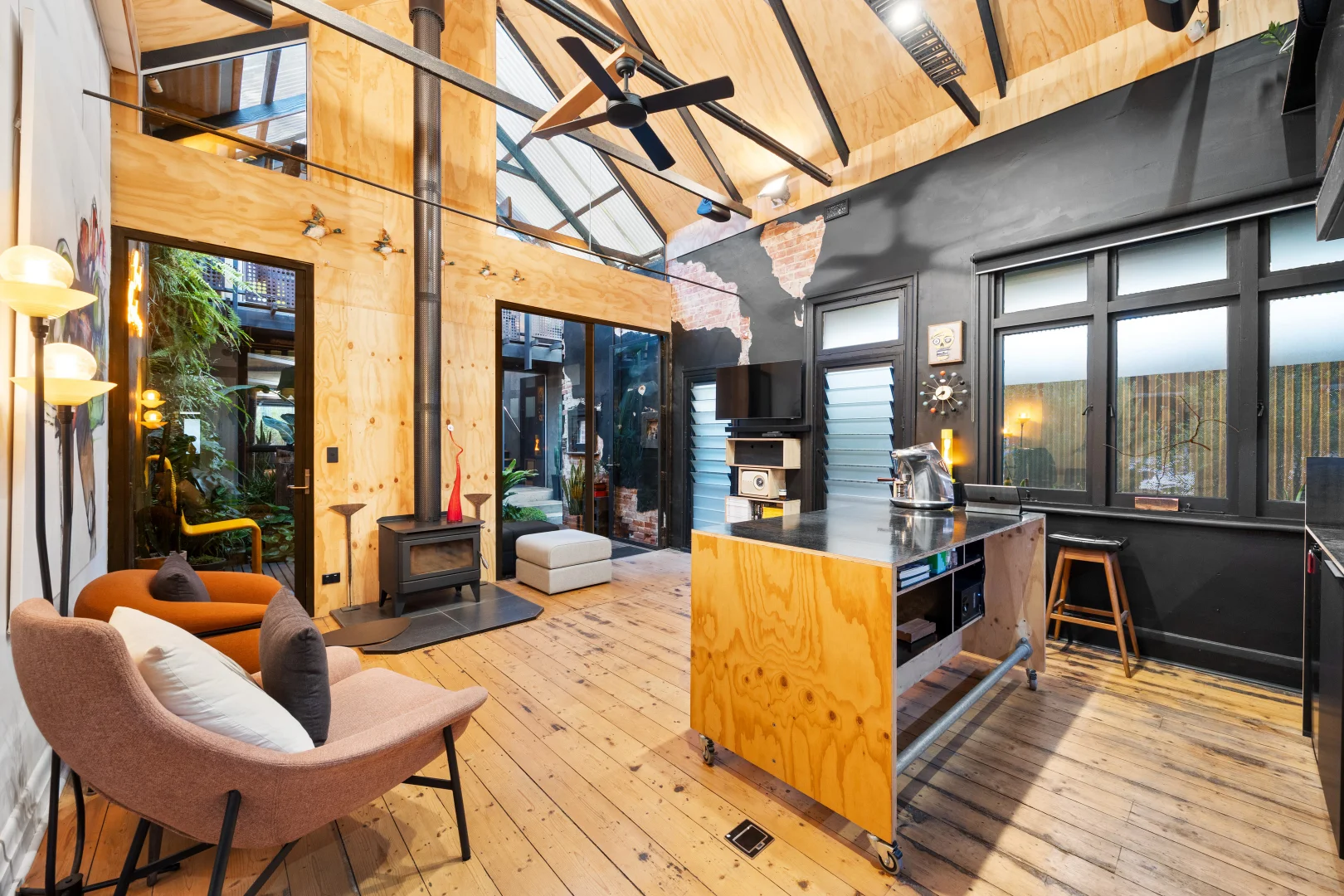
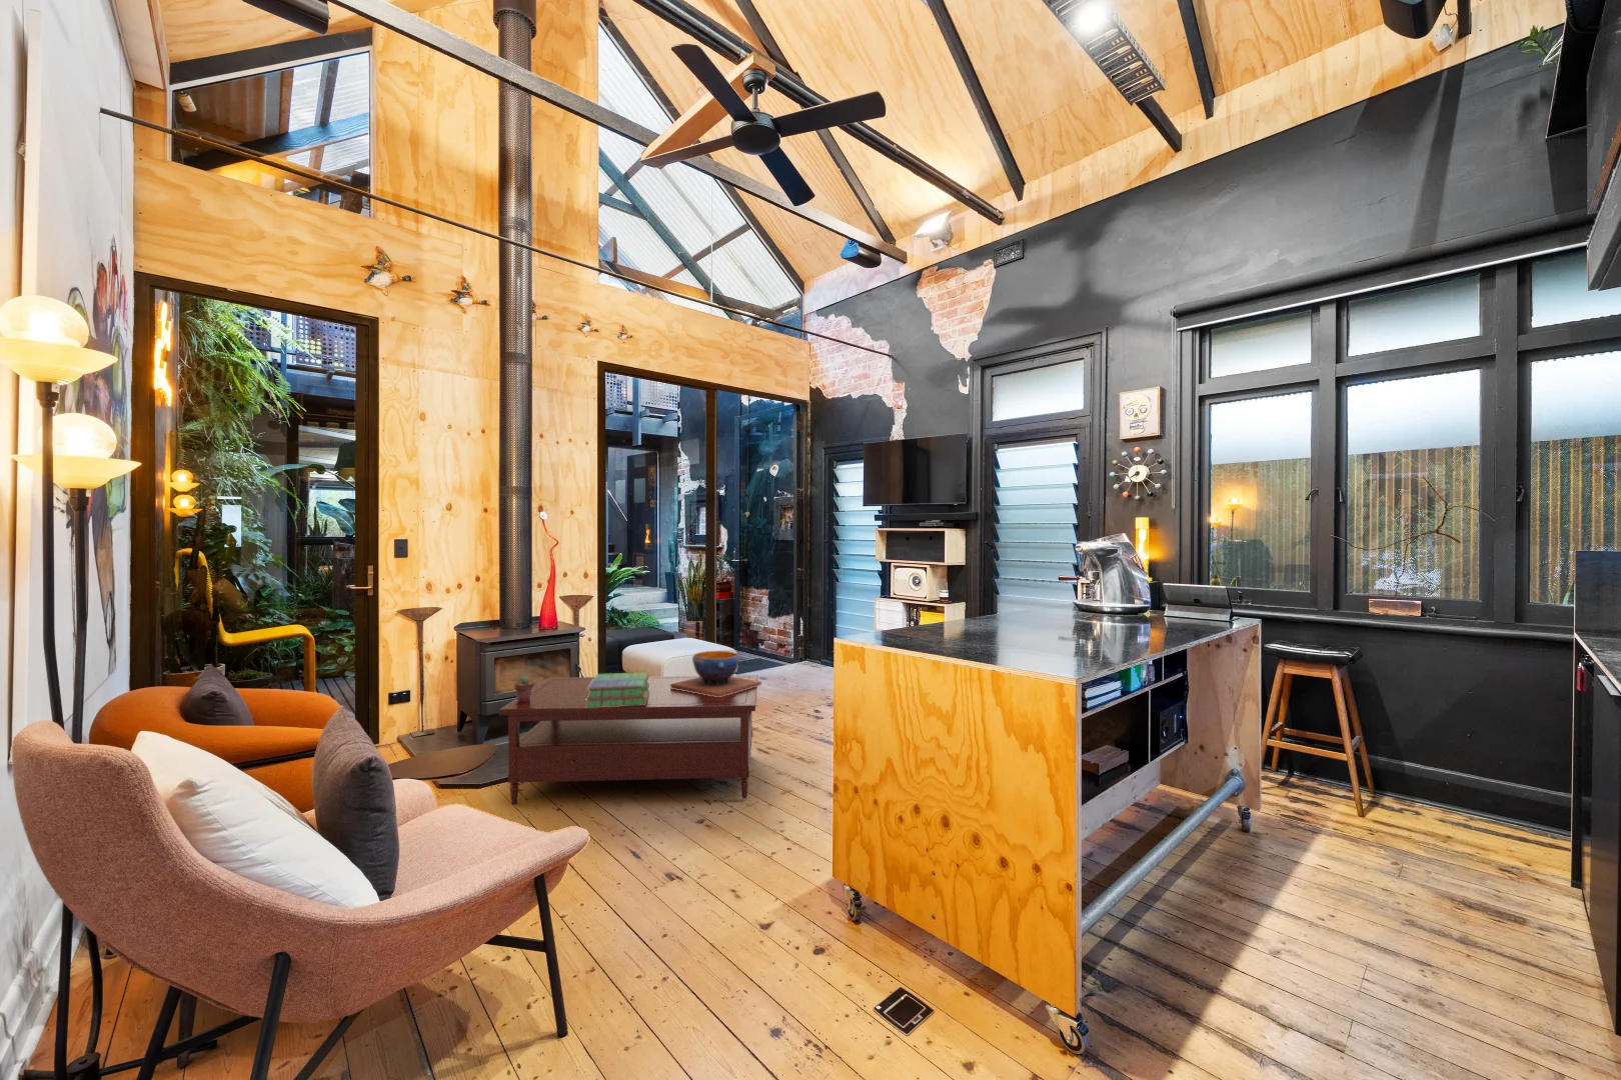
+ coffee table (643, 733)
+ decorative bowl (716, 670)
+ potted succulent (523, 687)
+ stack of books (619, 688)
